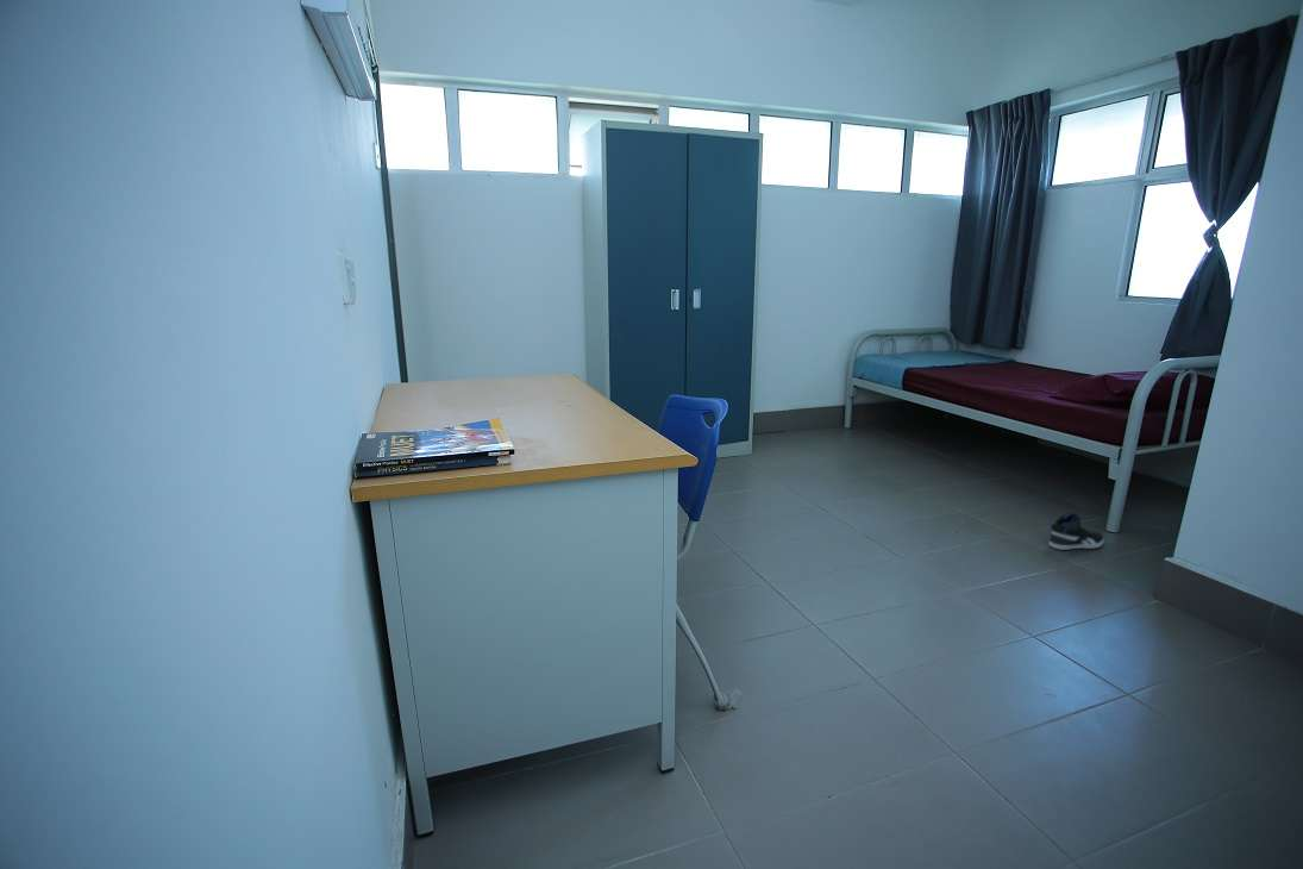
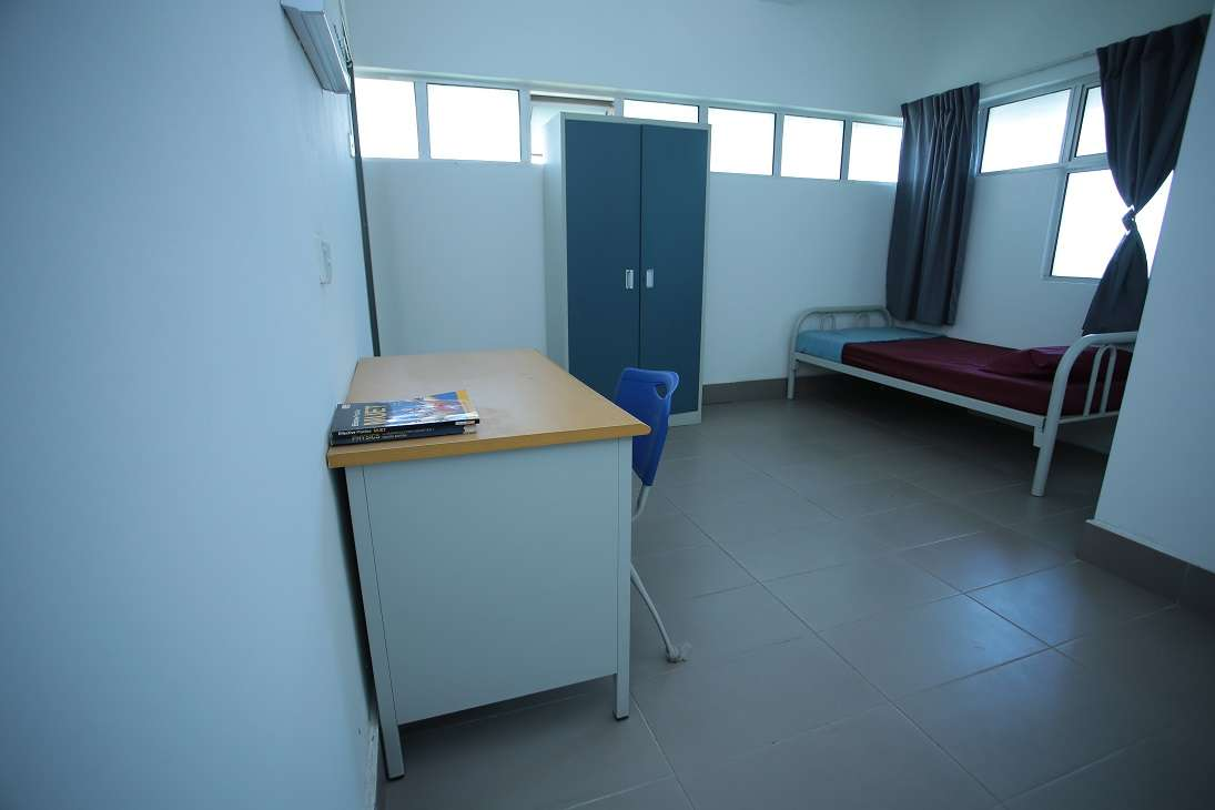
- sneaker (1079, 529)
